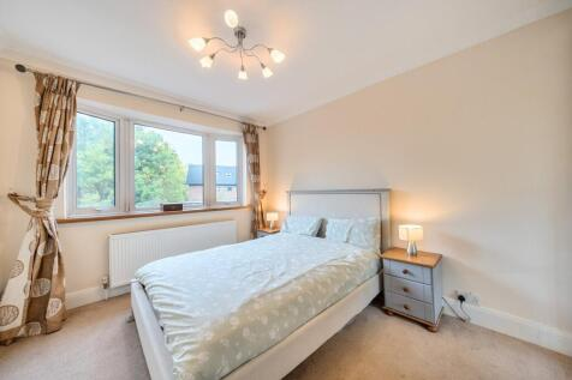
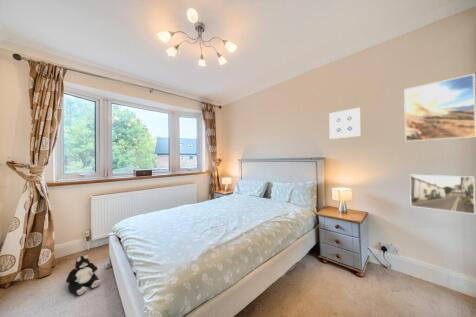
+ wall art (344, 124)
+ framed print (439, 192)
+ plush toy (83, 272)
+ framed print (436, 111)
